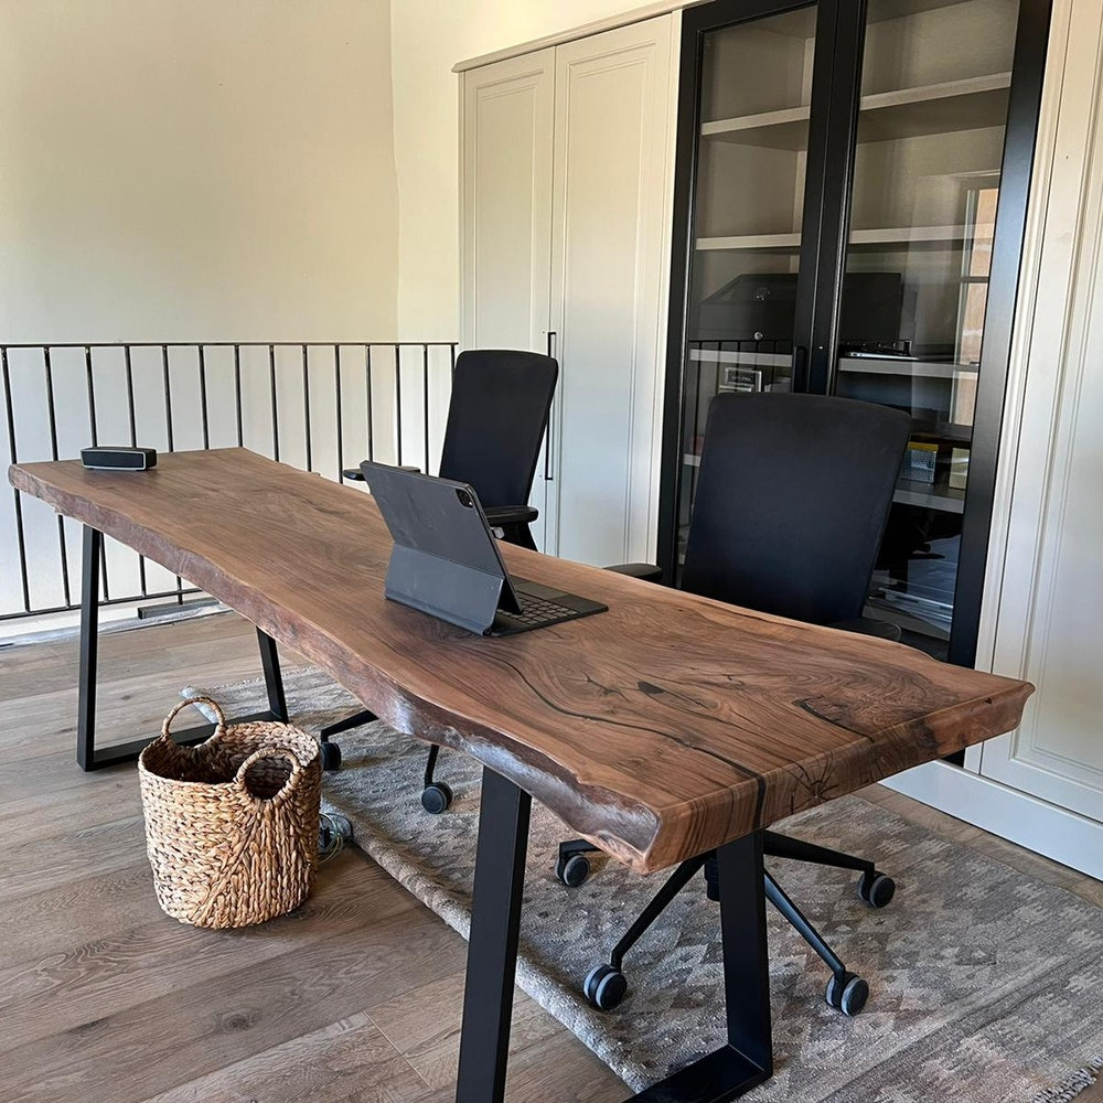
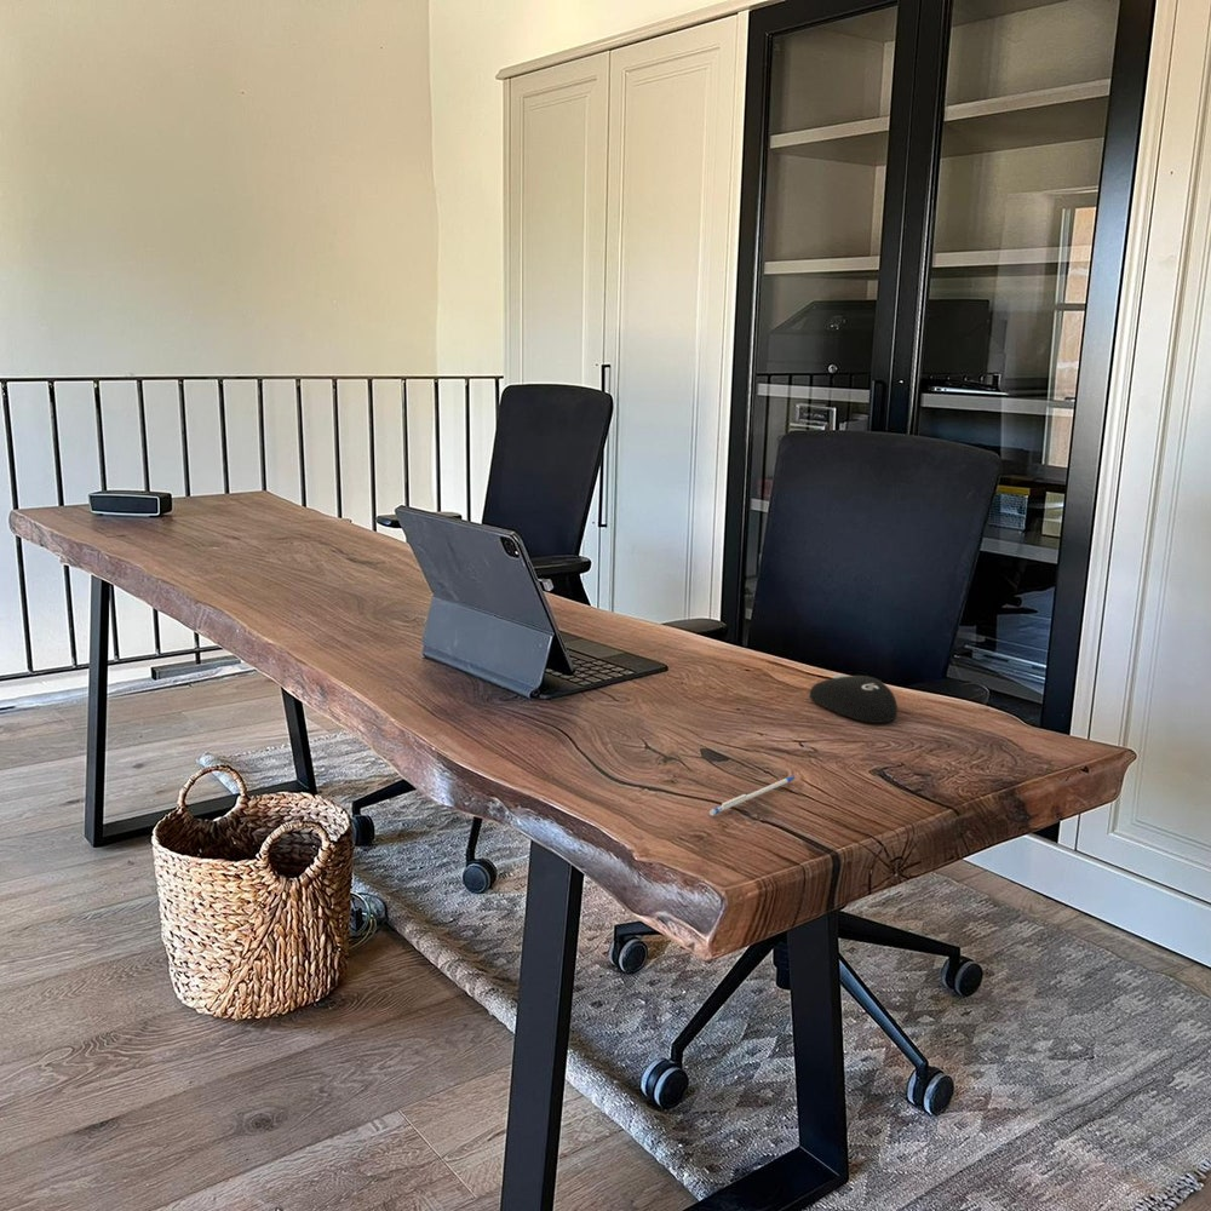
+ computer mouse (856, 694)
+ pen (754, 792)
